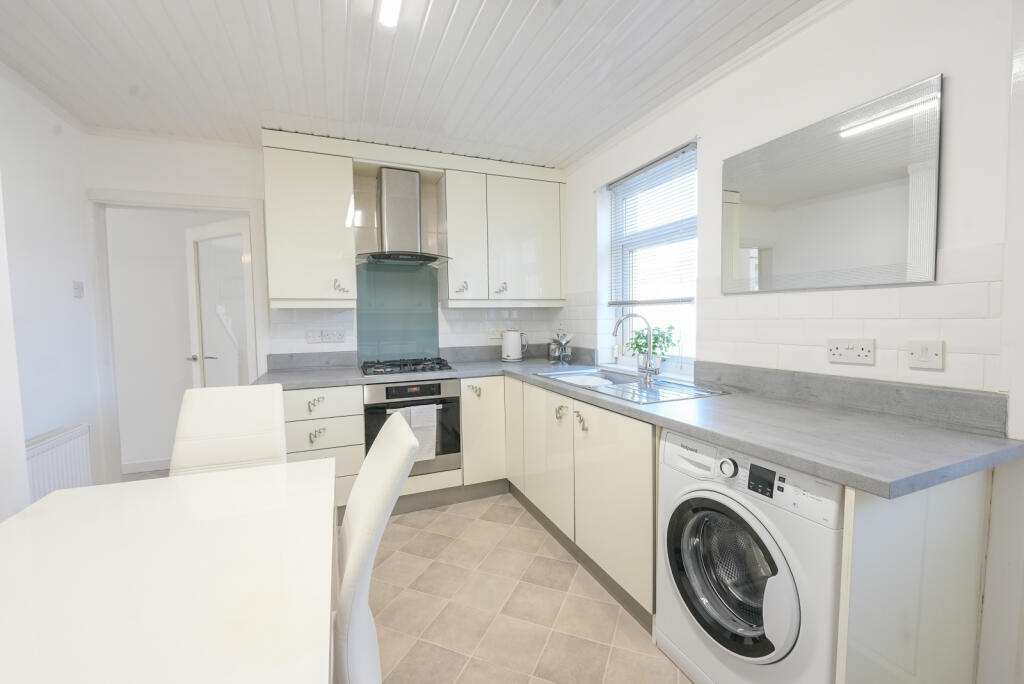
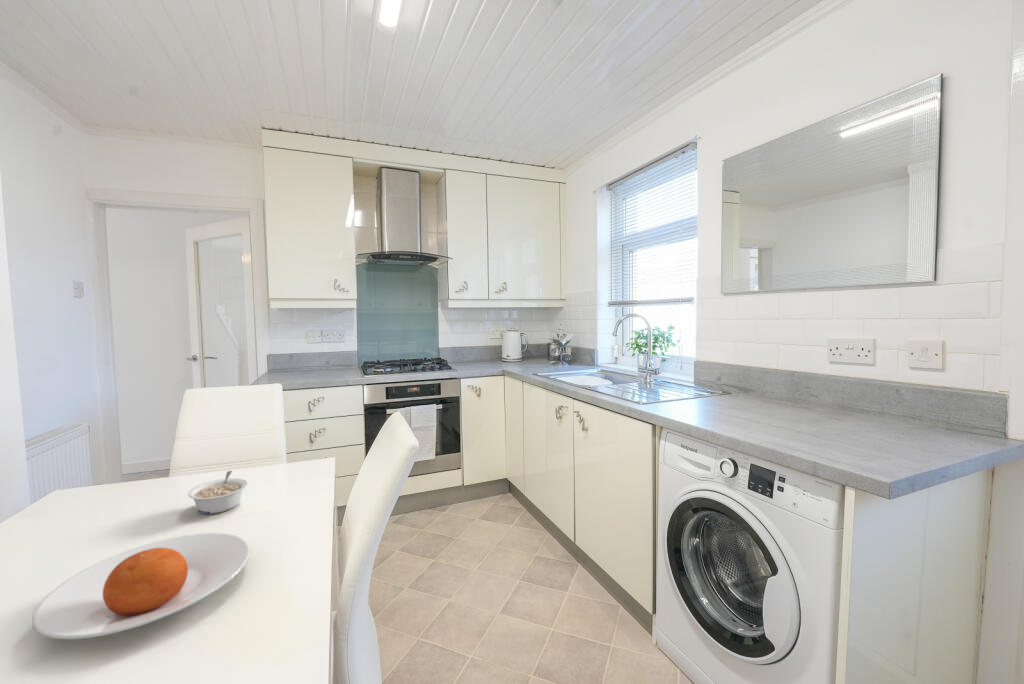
+ plate (155, 569)
+ legume (217, 494)
